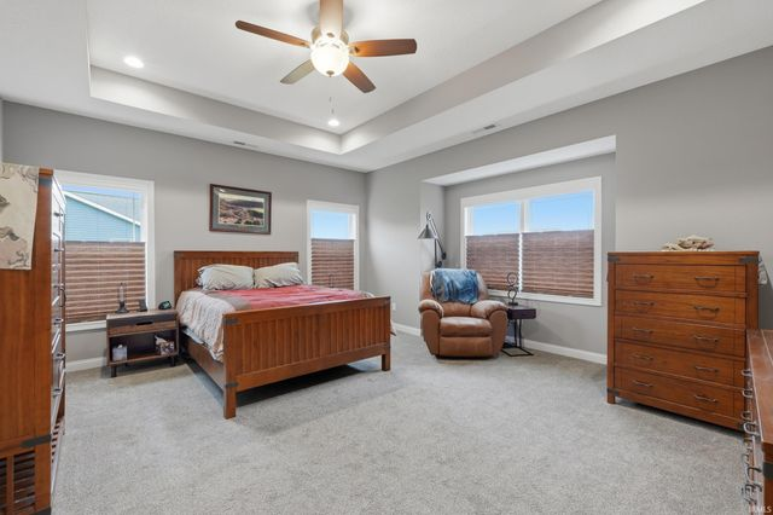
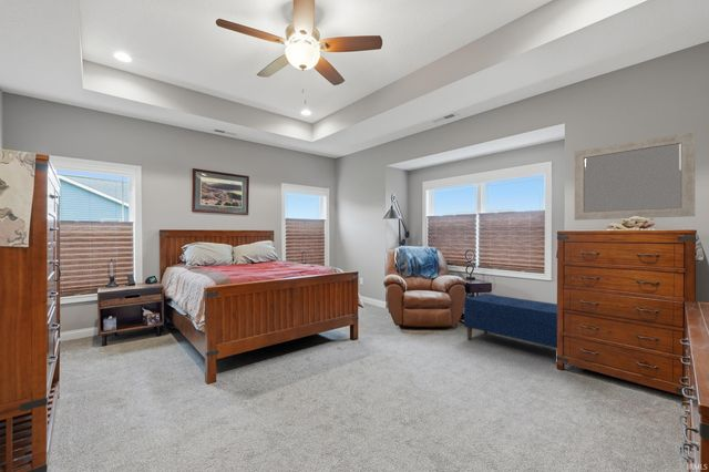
+ home mirror (628, 181)
+ bench (517, 324)
